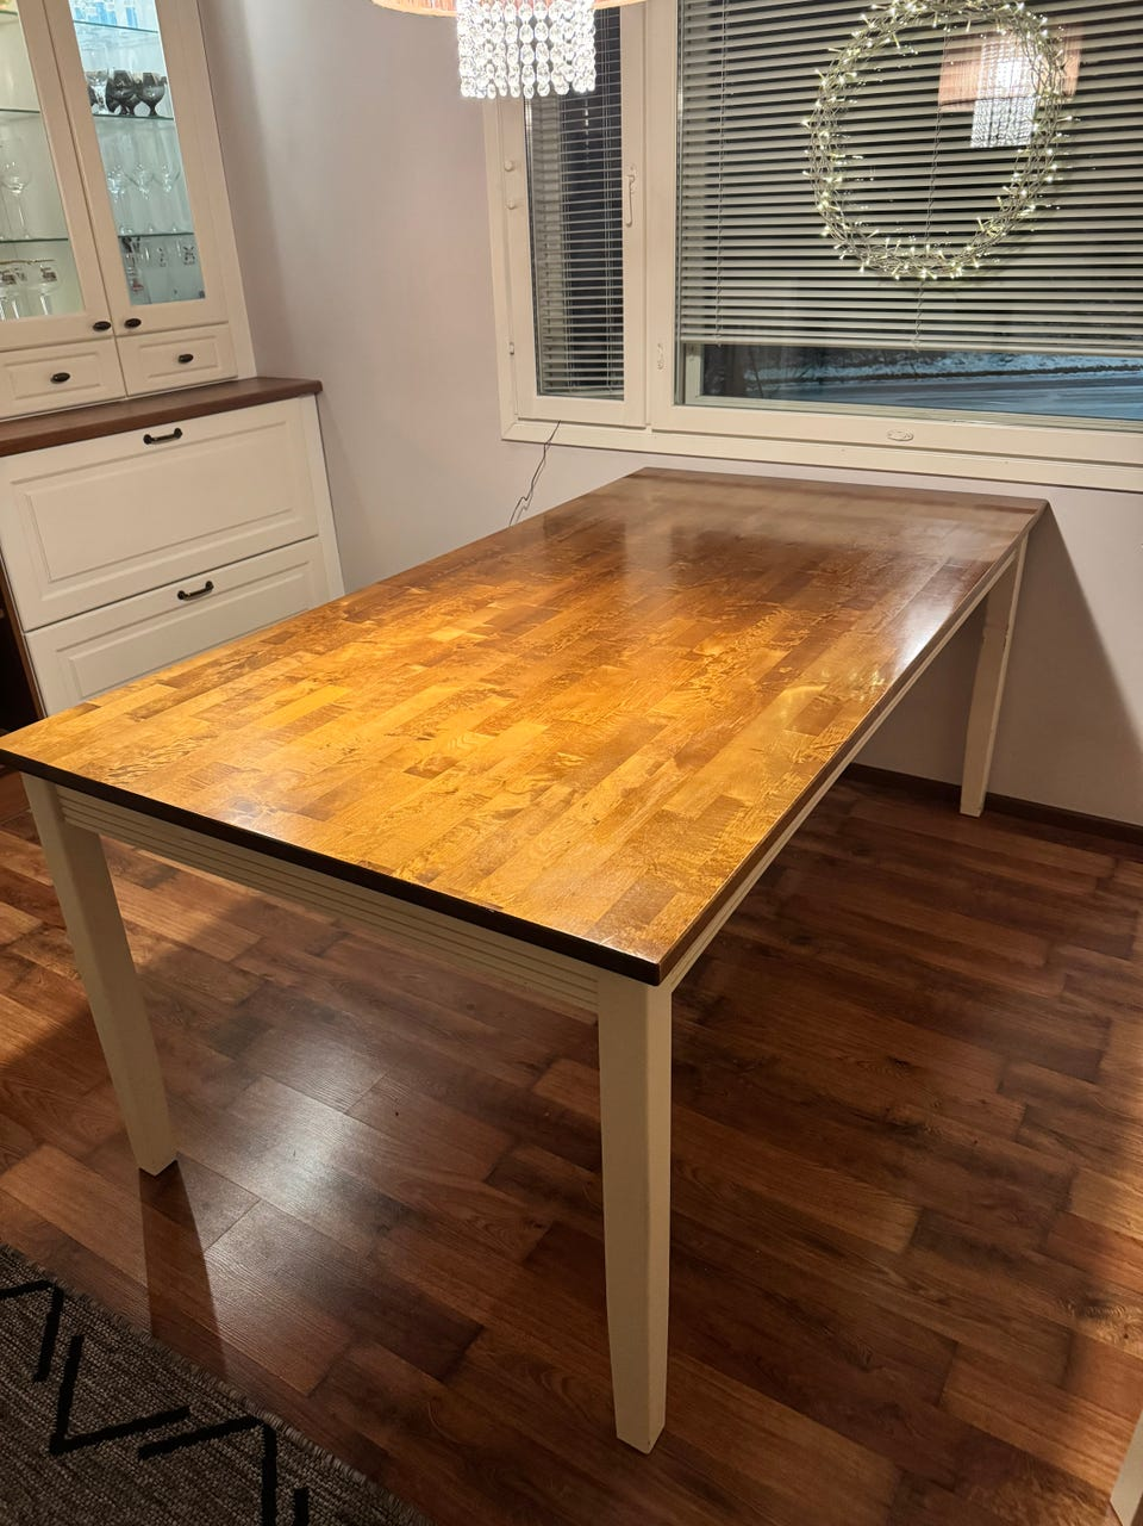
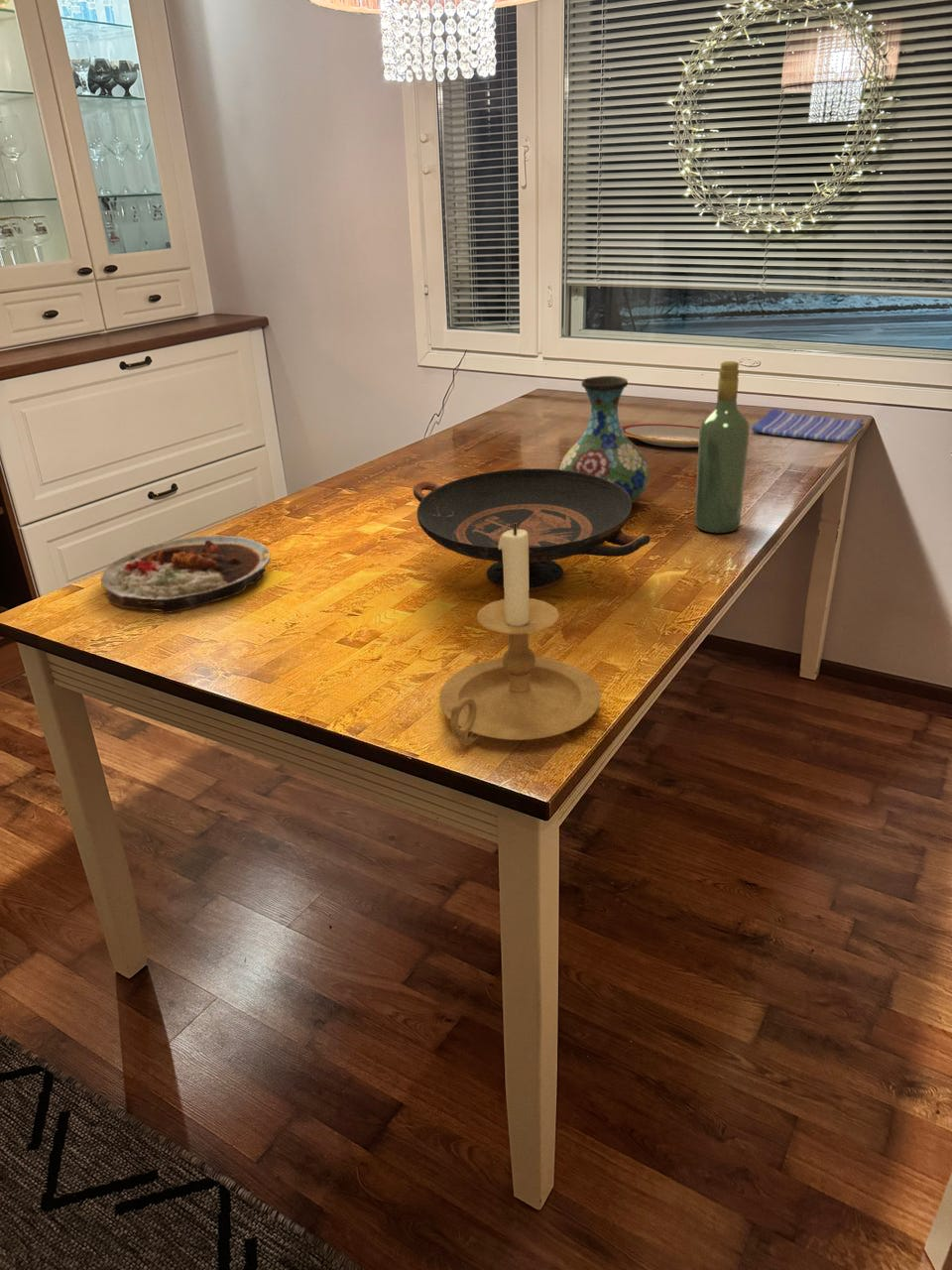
+ wine bottle (723, 447)
+ plate (186, 566)
+ decorative bowl (528, 539)
+ vase (604, 445)
+ candle holder (517, 622)
+ plate (672, 438)
+ dish towel (807, 424)
